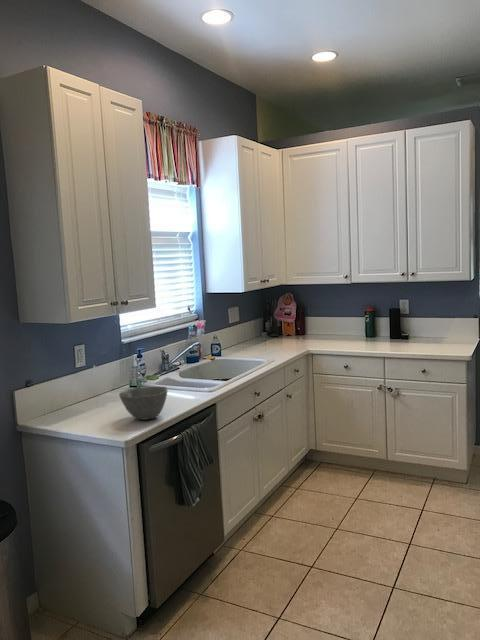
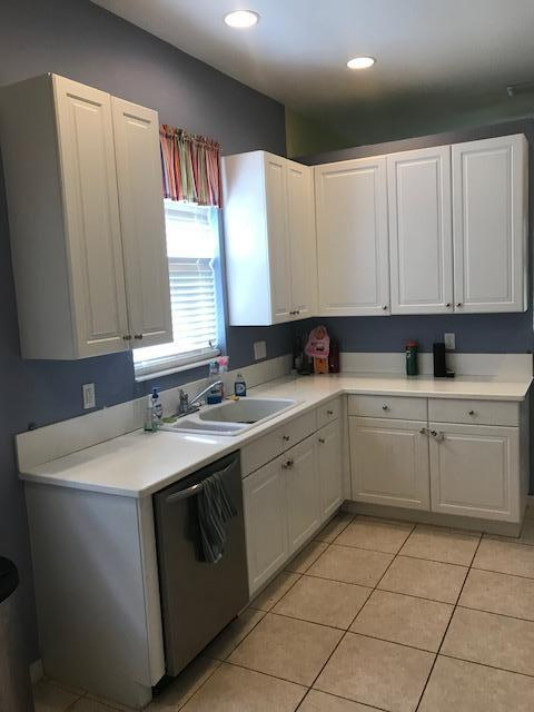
- bowl (144, 404)
